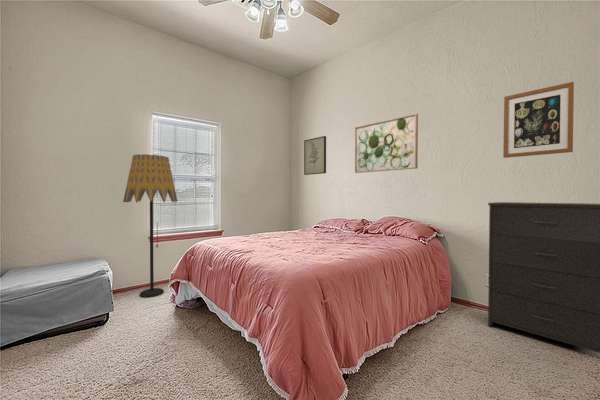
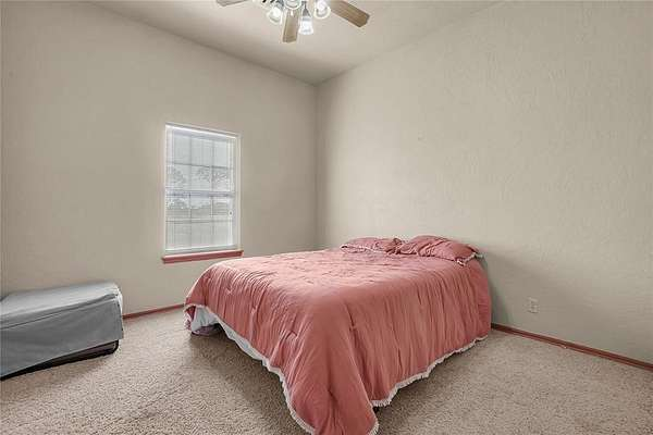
- dresser (548, 269)
- floor lamp (151, 225)
- wall art (536, 122)
- wall art (314, 156)
- wall art (383, 146)
